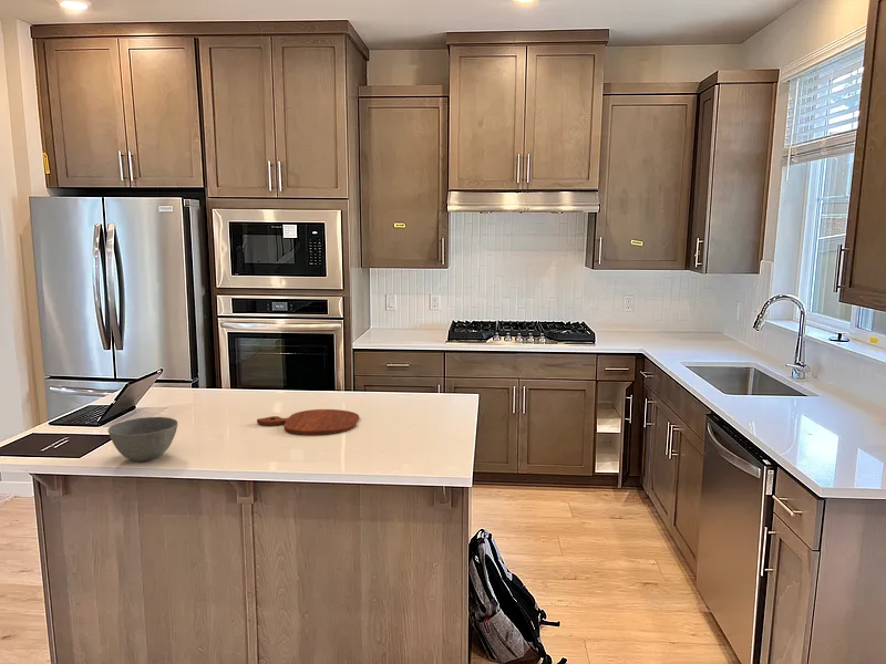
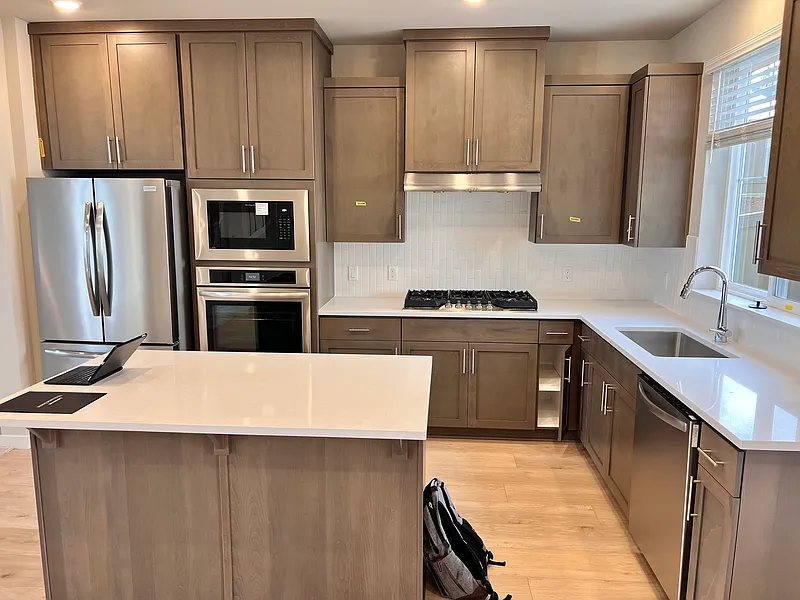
- cutting board (307, 421)
- bowl (144, 440)
